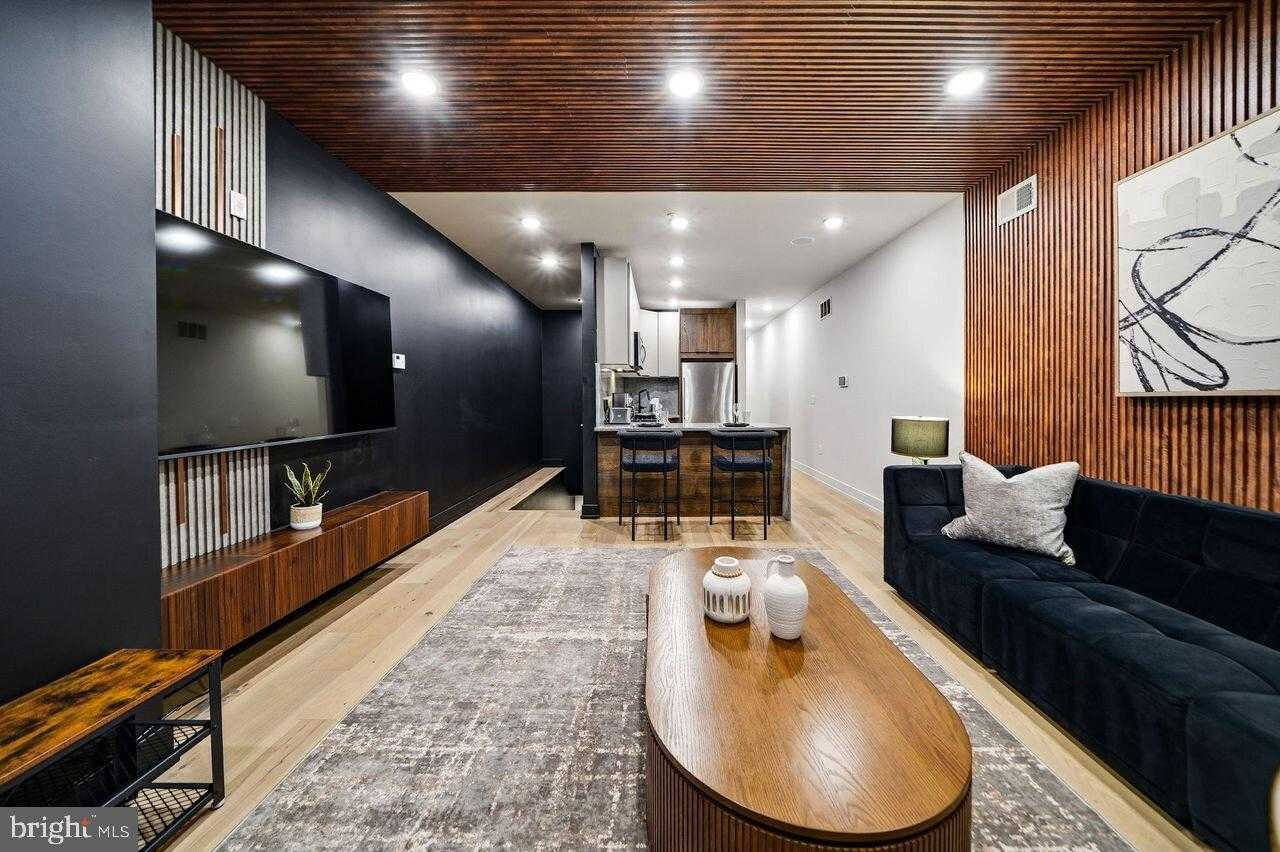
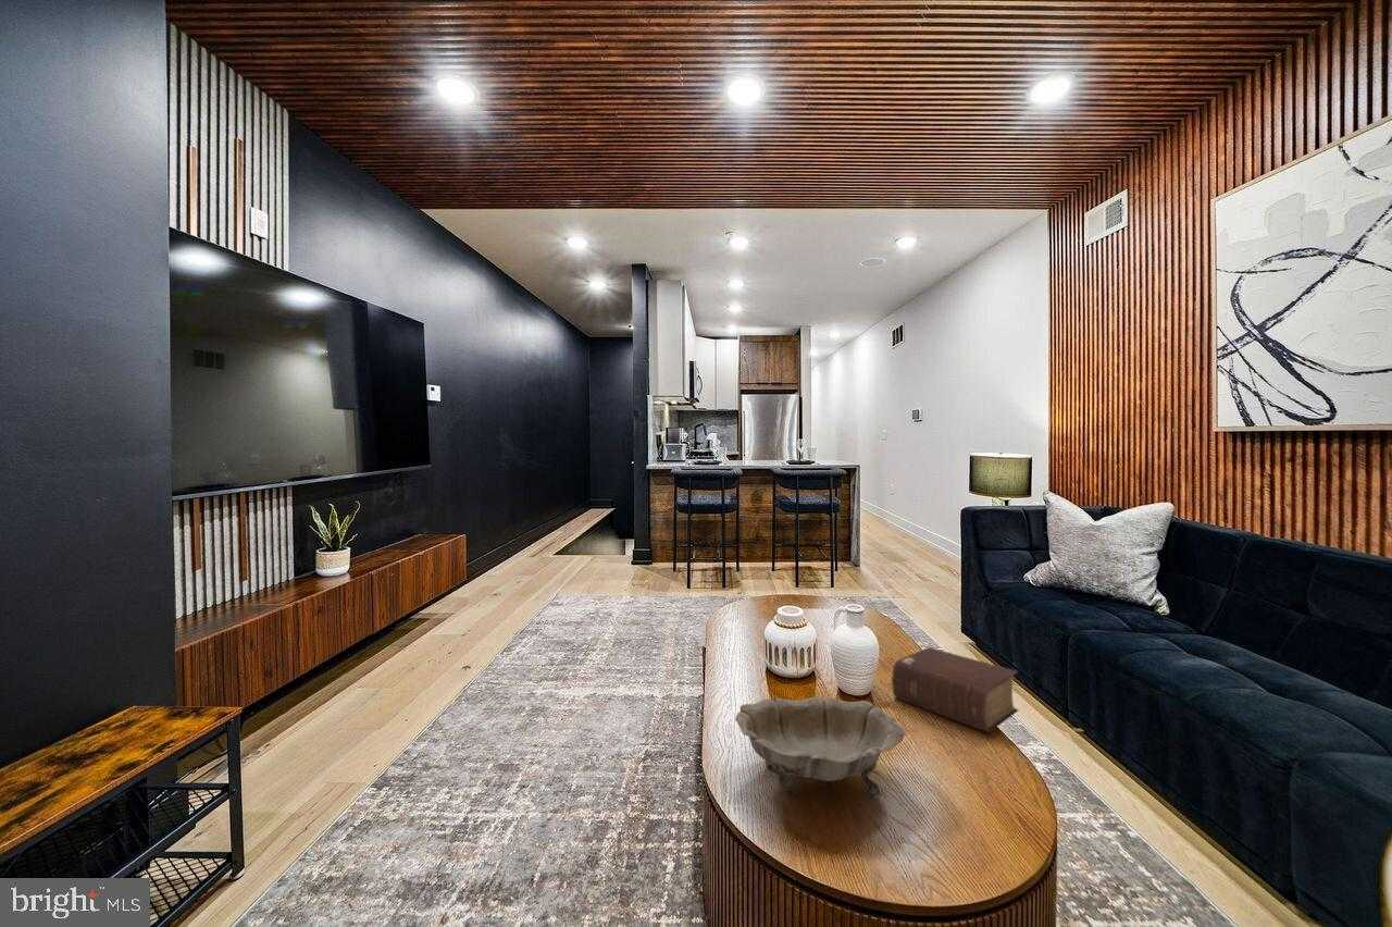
+ decorative bowl (818, 746)
+ bible (954, 685)
